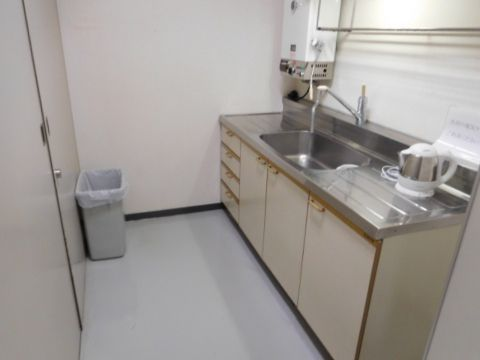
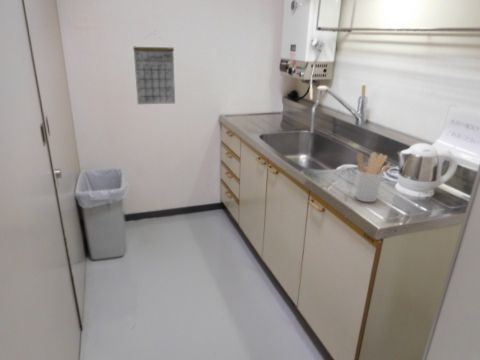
+ calendar (154, 69)
+ utensil holder (371, 176)
